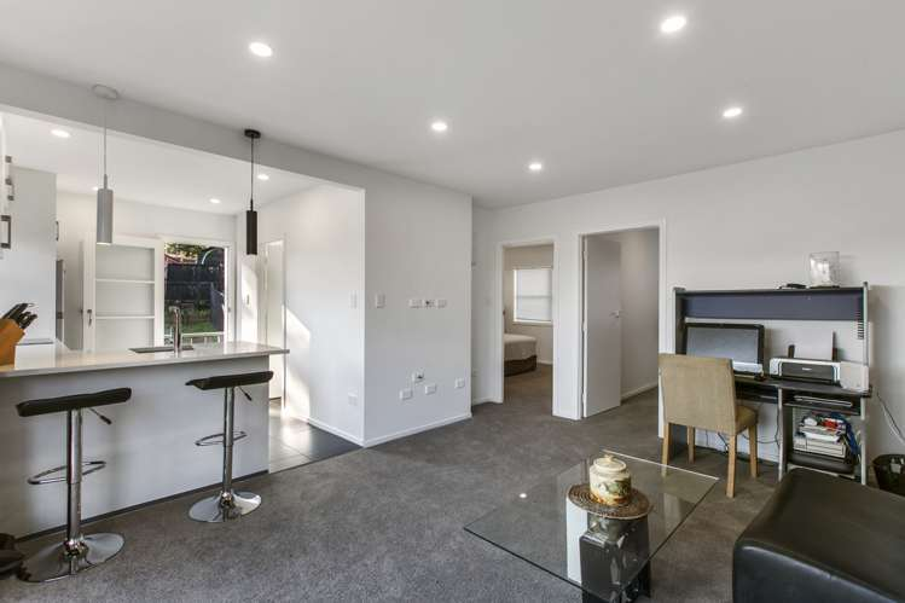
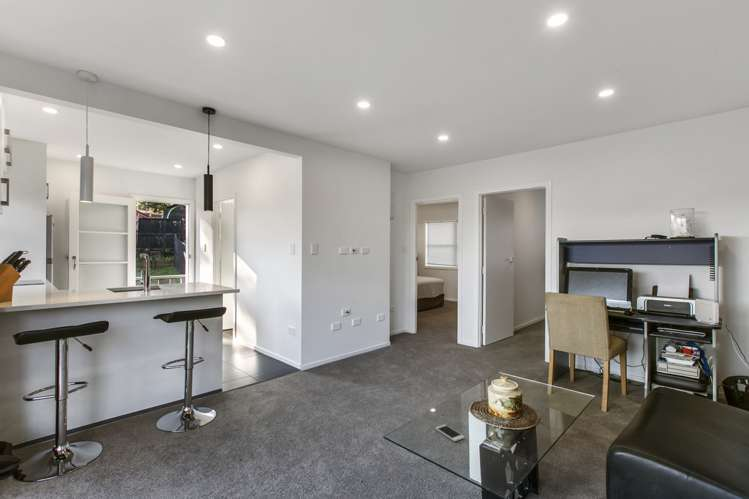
+ smartphone (449, 432)
